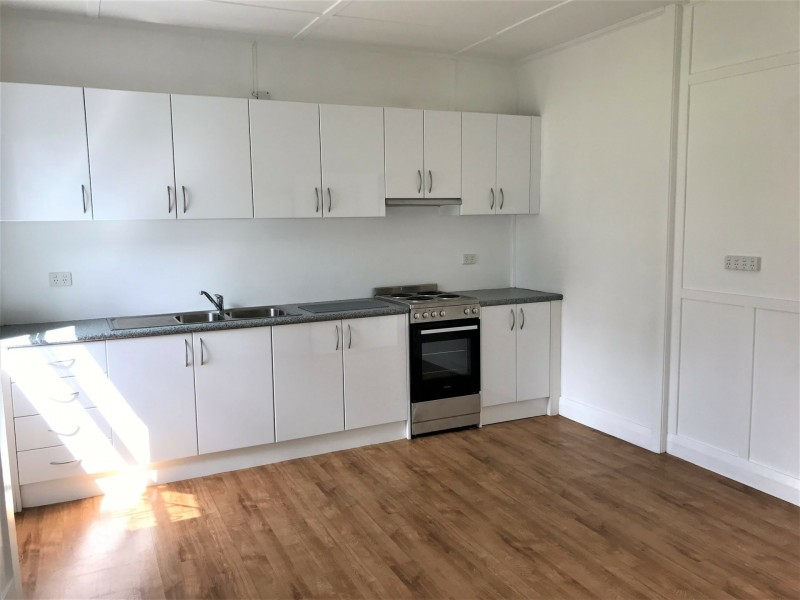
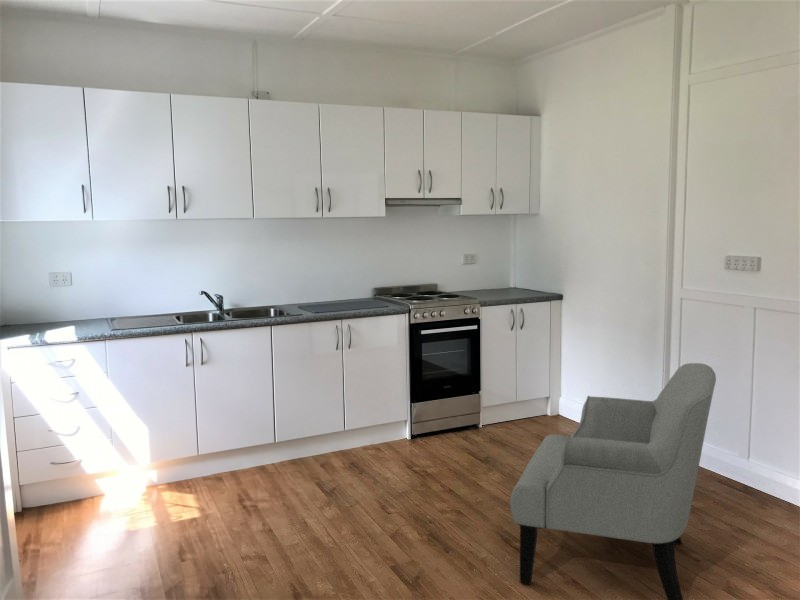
+ chair (614, 462)
